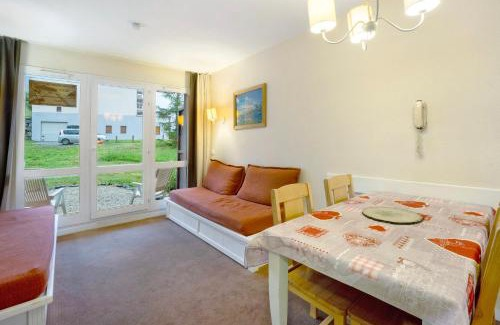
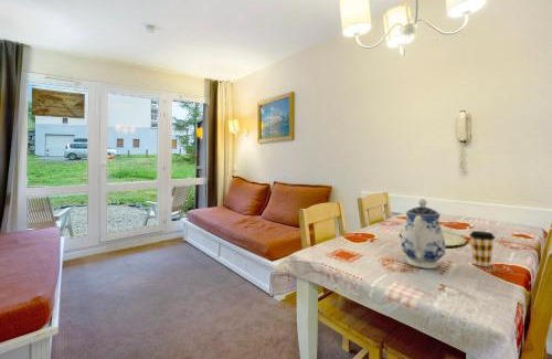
+ coffee cup (481, 247)
+ teapot (422, 231)
